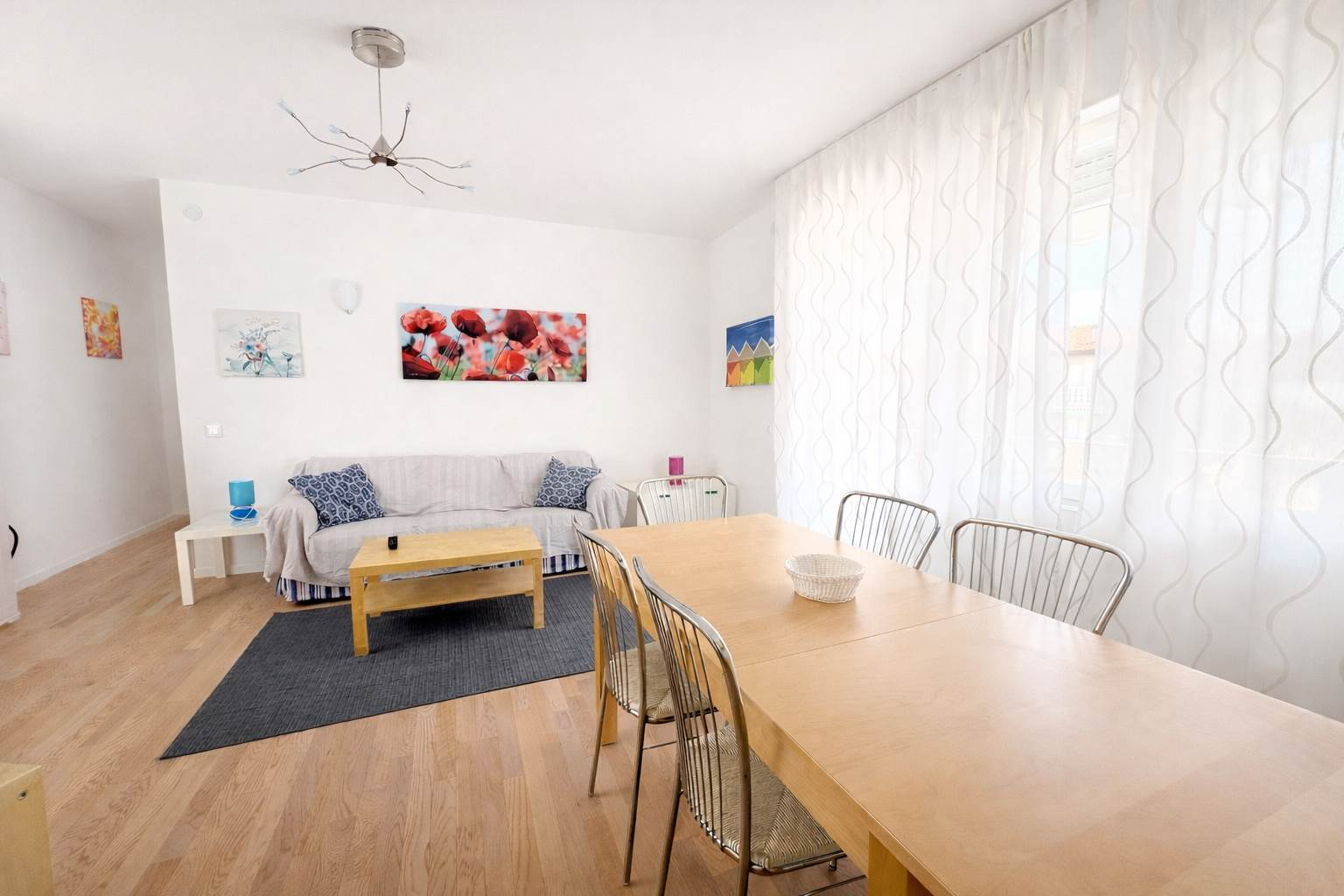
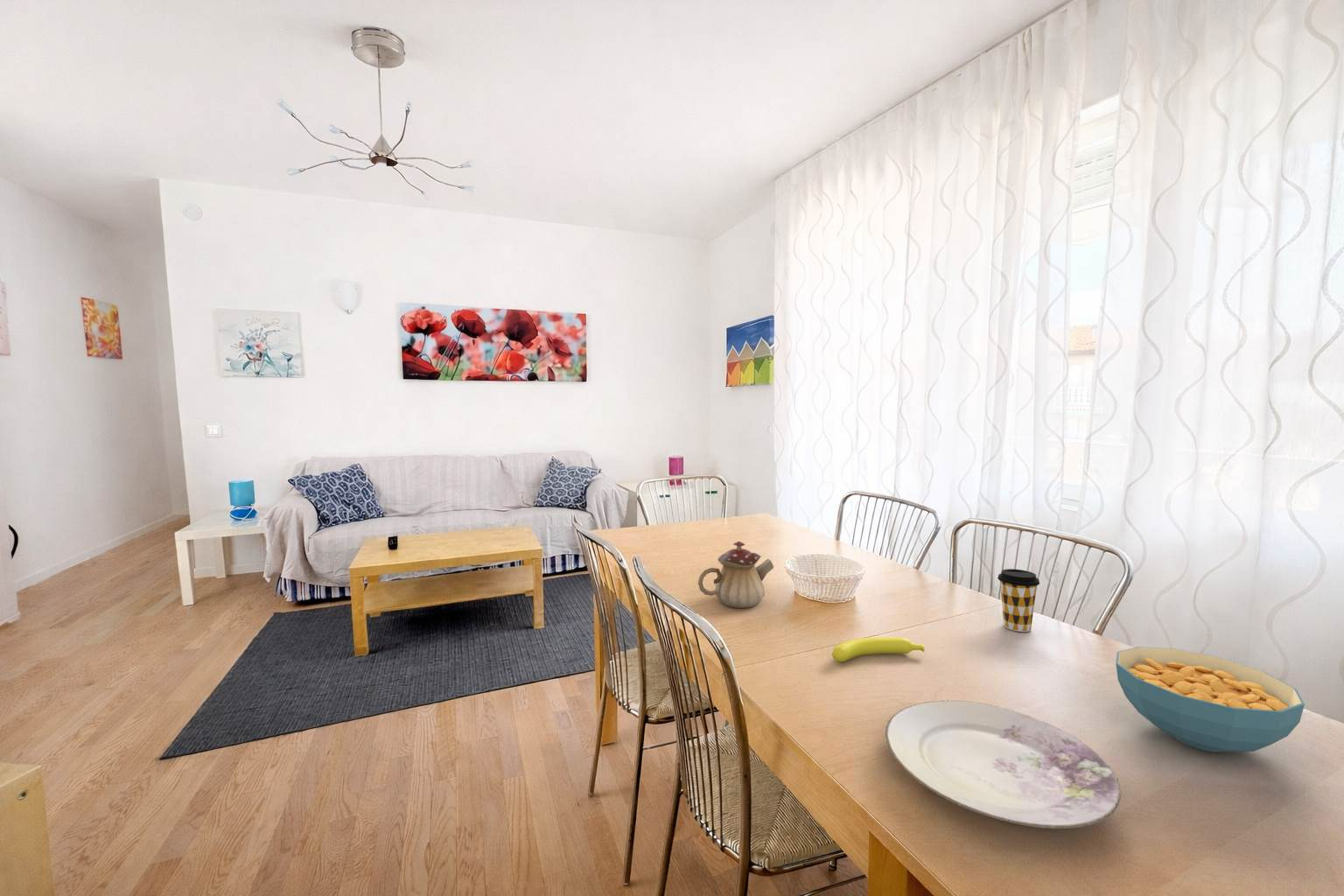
+ coffee cup (1018, 600)
+ teapot (736, 571)
+ banana (875, 648)
+ plate (991, 762)
+ cereal bowl (1200, 707)
